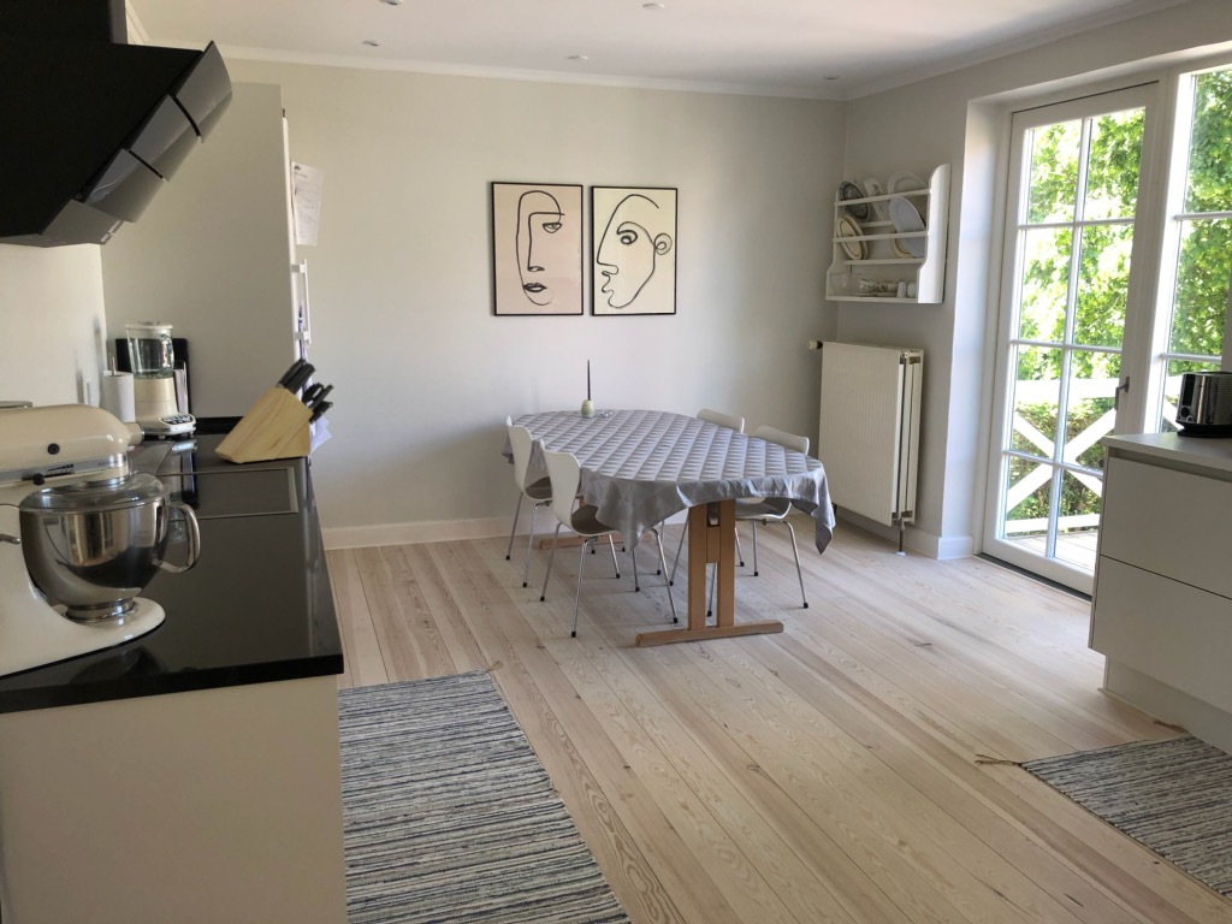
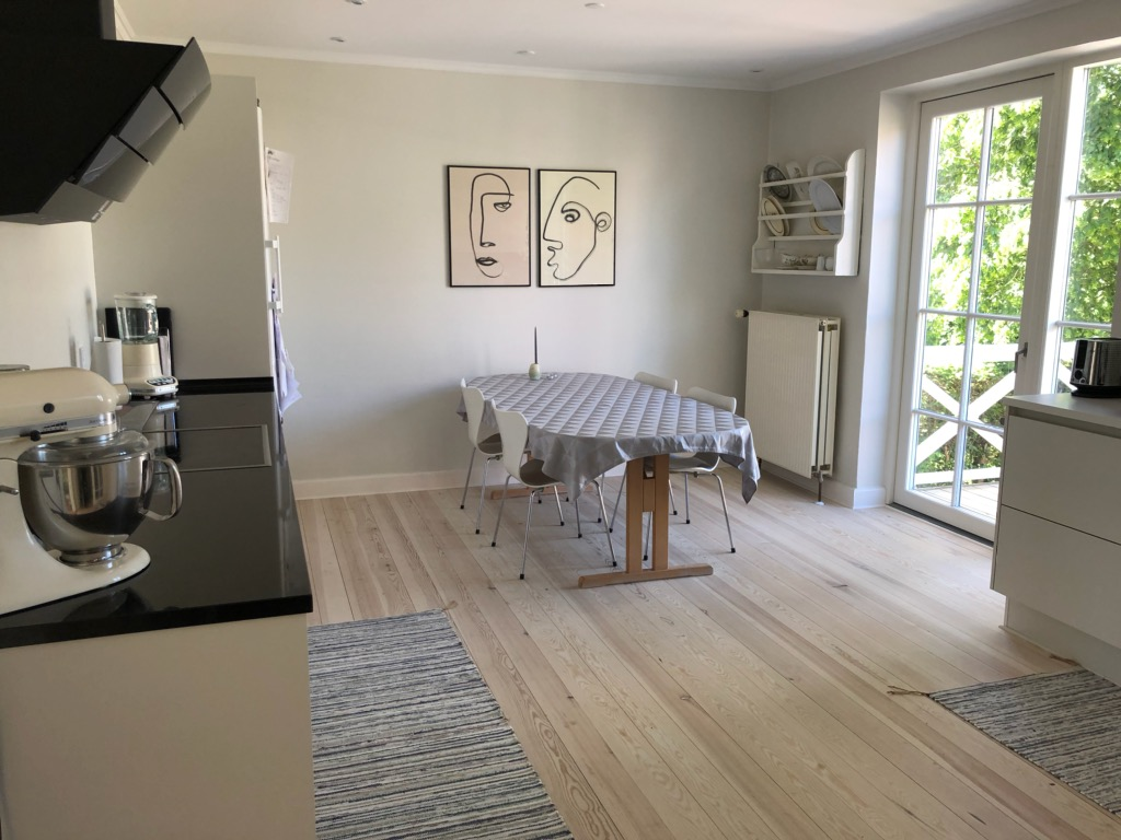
- knife block (276, 408)
